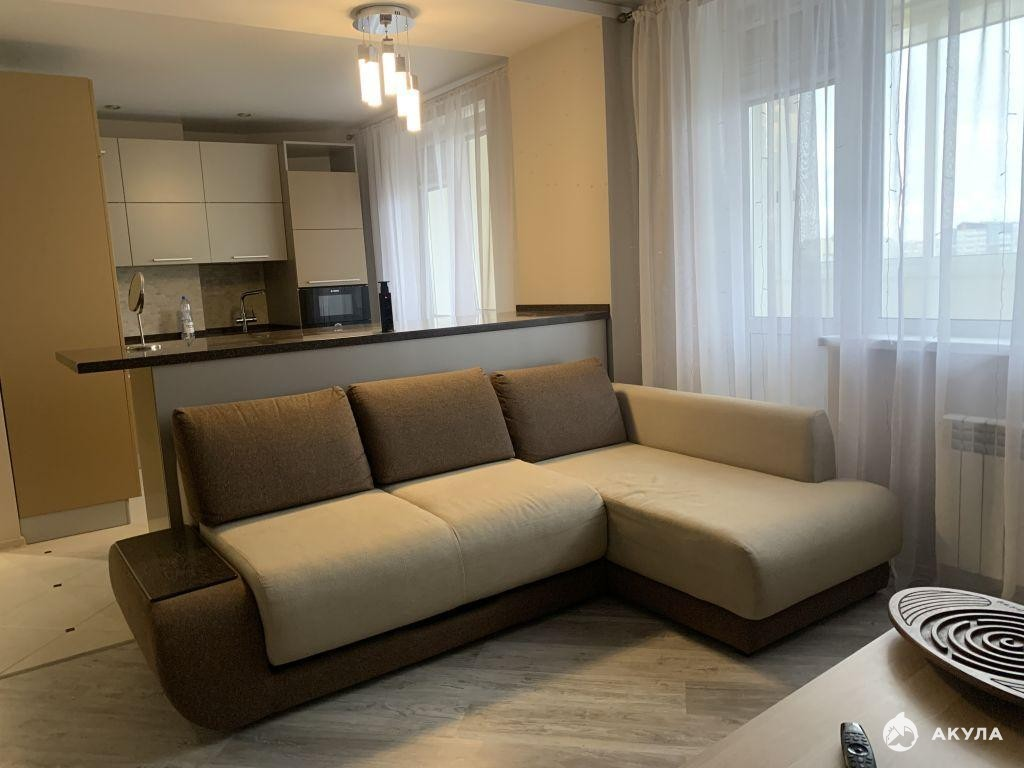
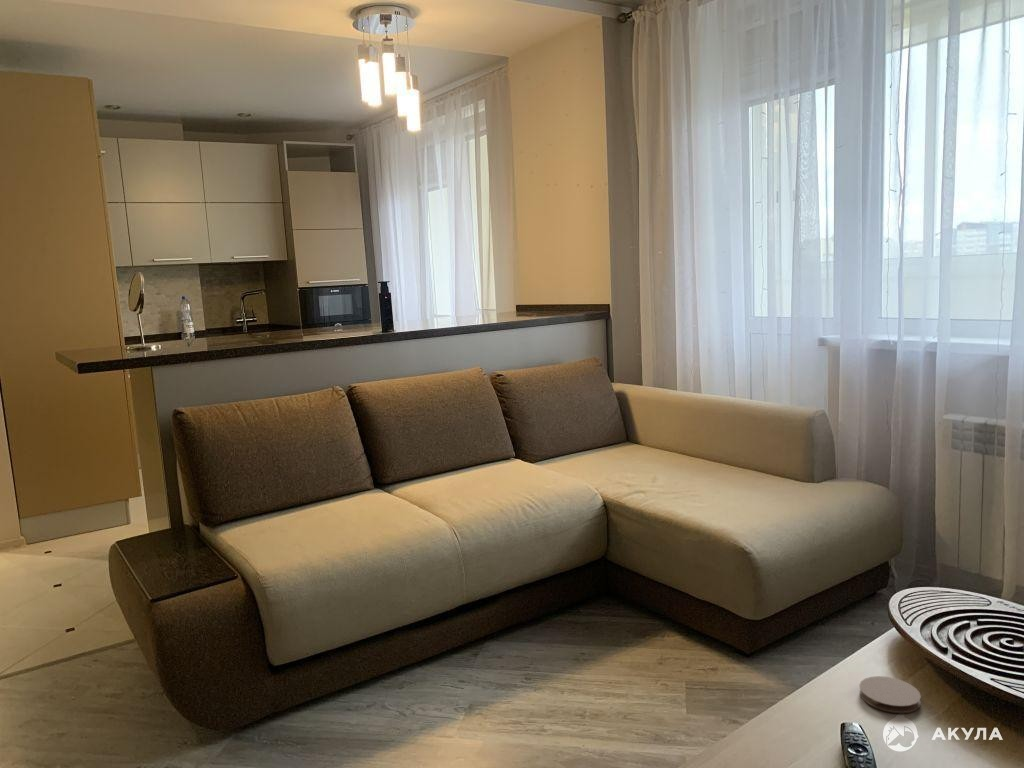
+ coaster (889, 694)
